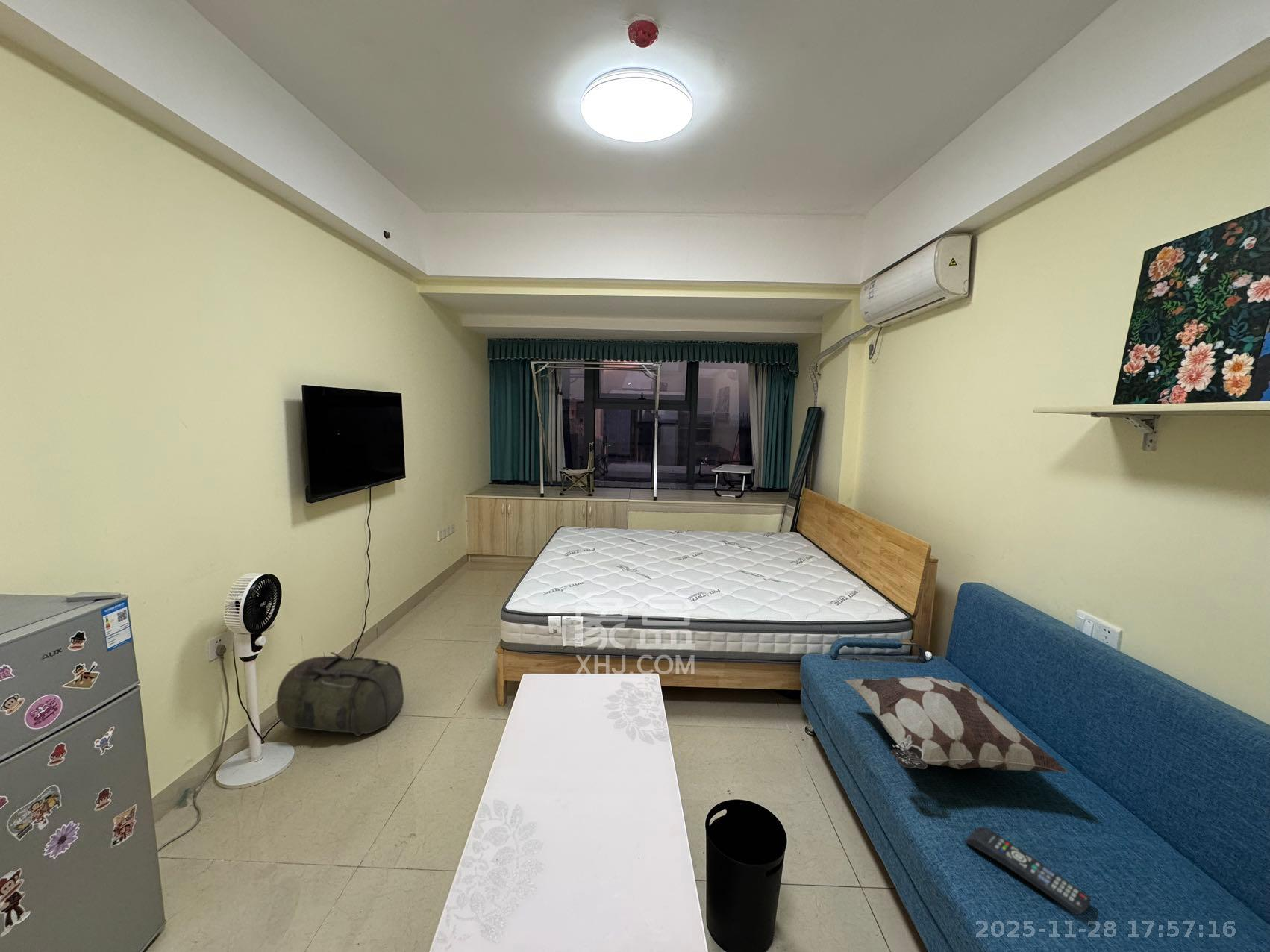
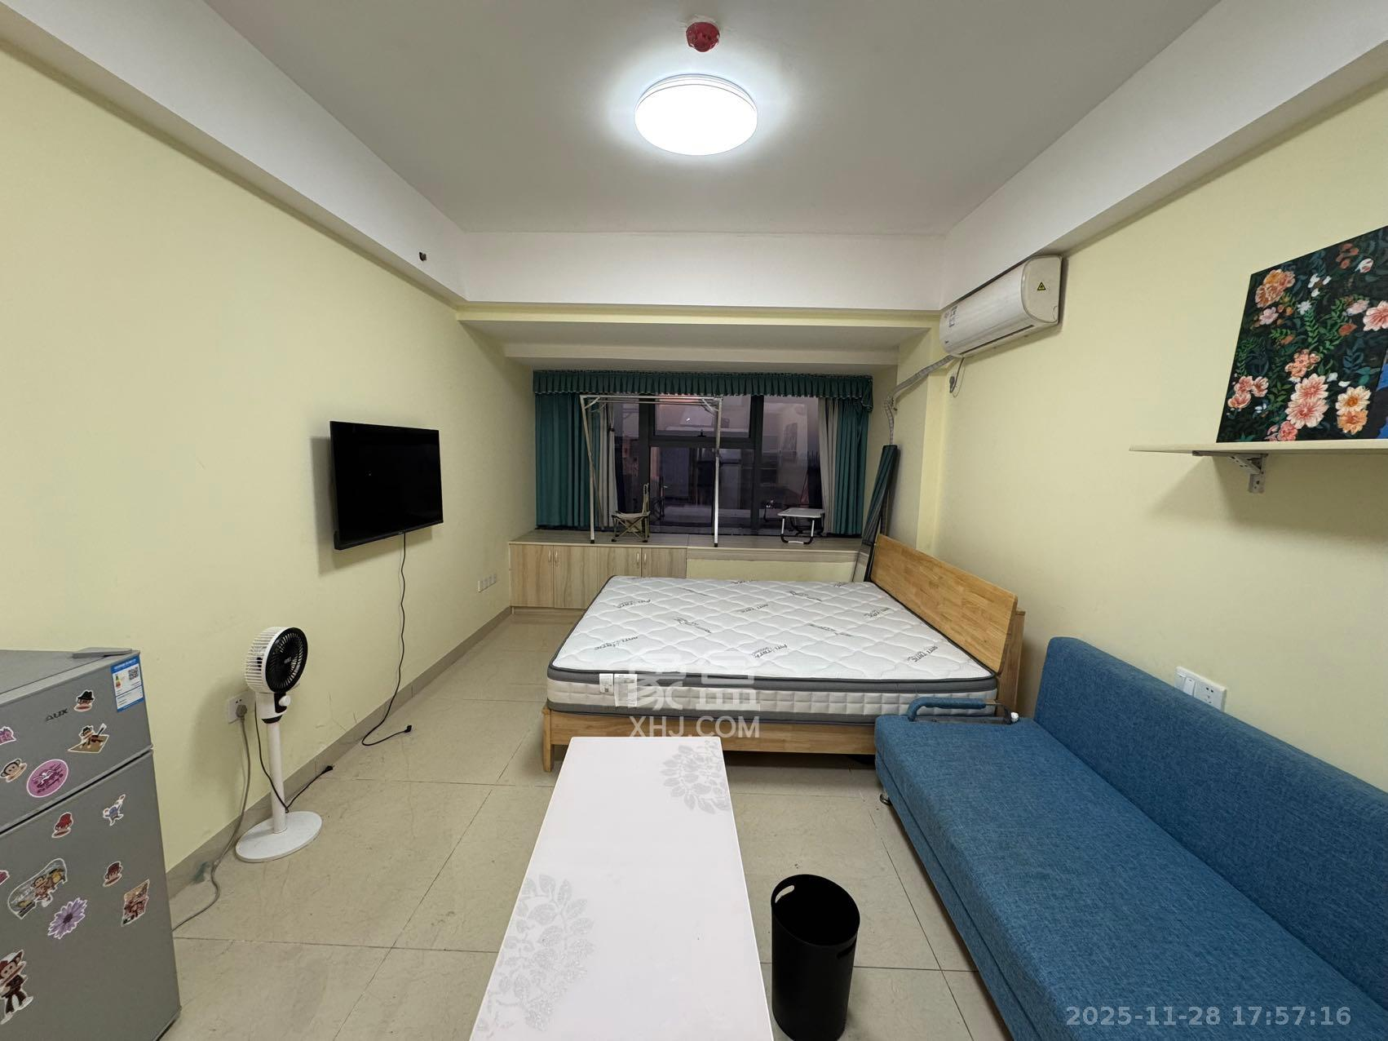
- decorative pillow (939, 720)
- remote control (1024, 865)
- backpack (345, 688)
